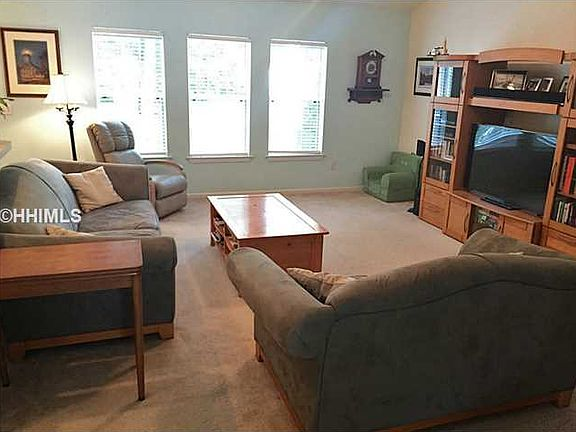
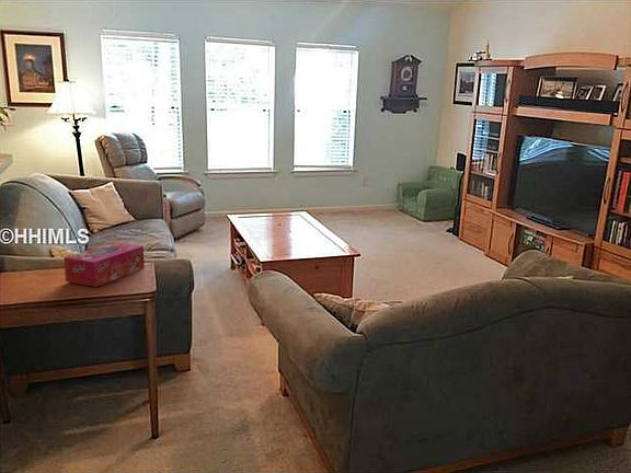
+ tissue box (105, 263)
